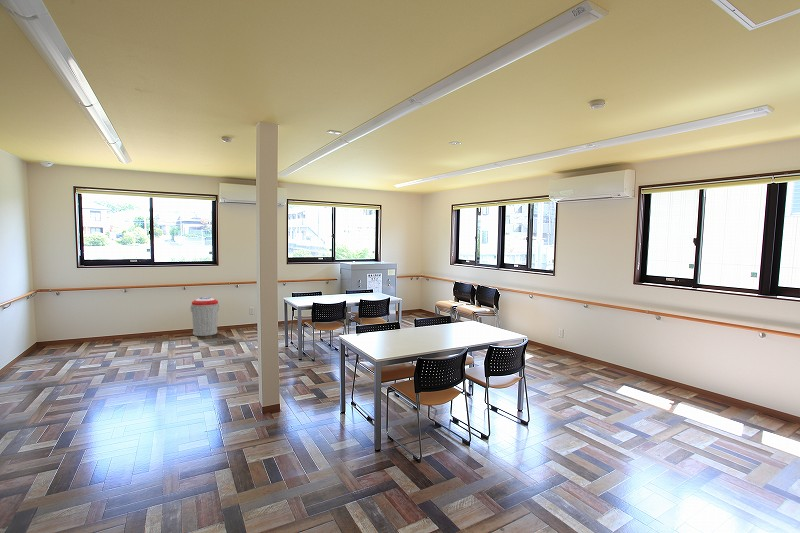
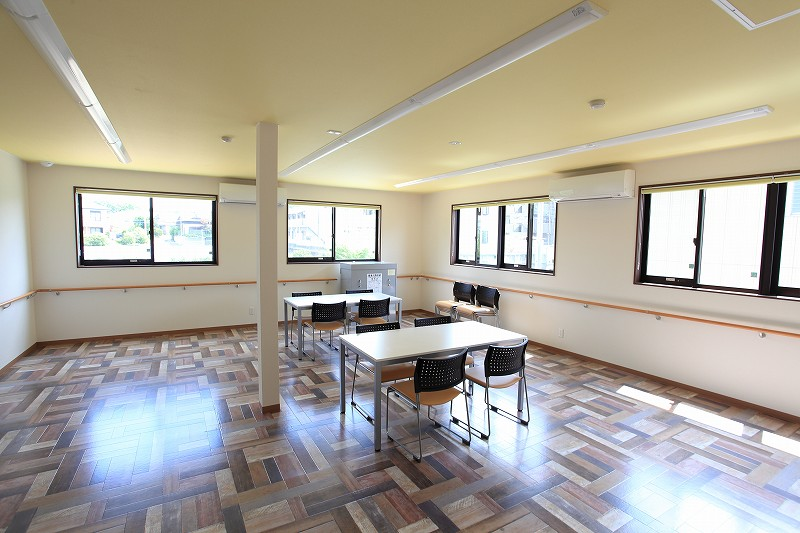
- trash can (205, 315)
